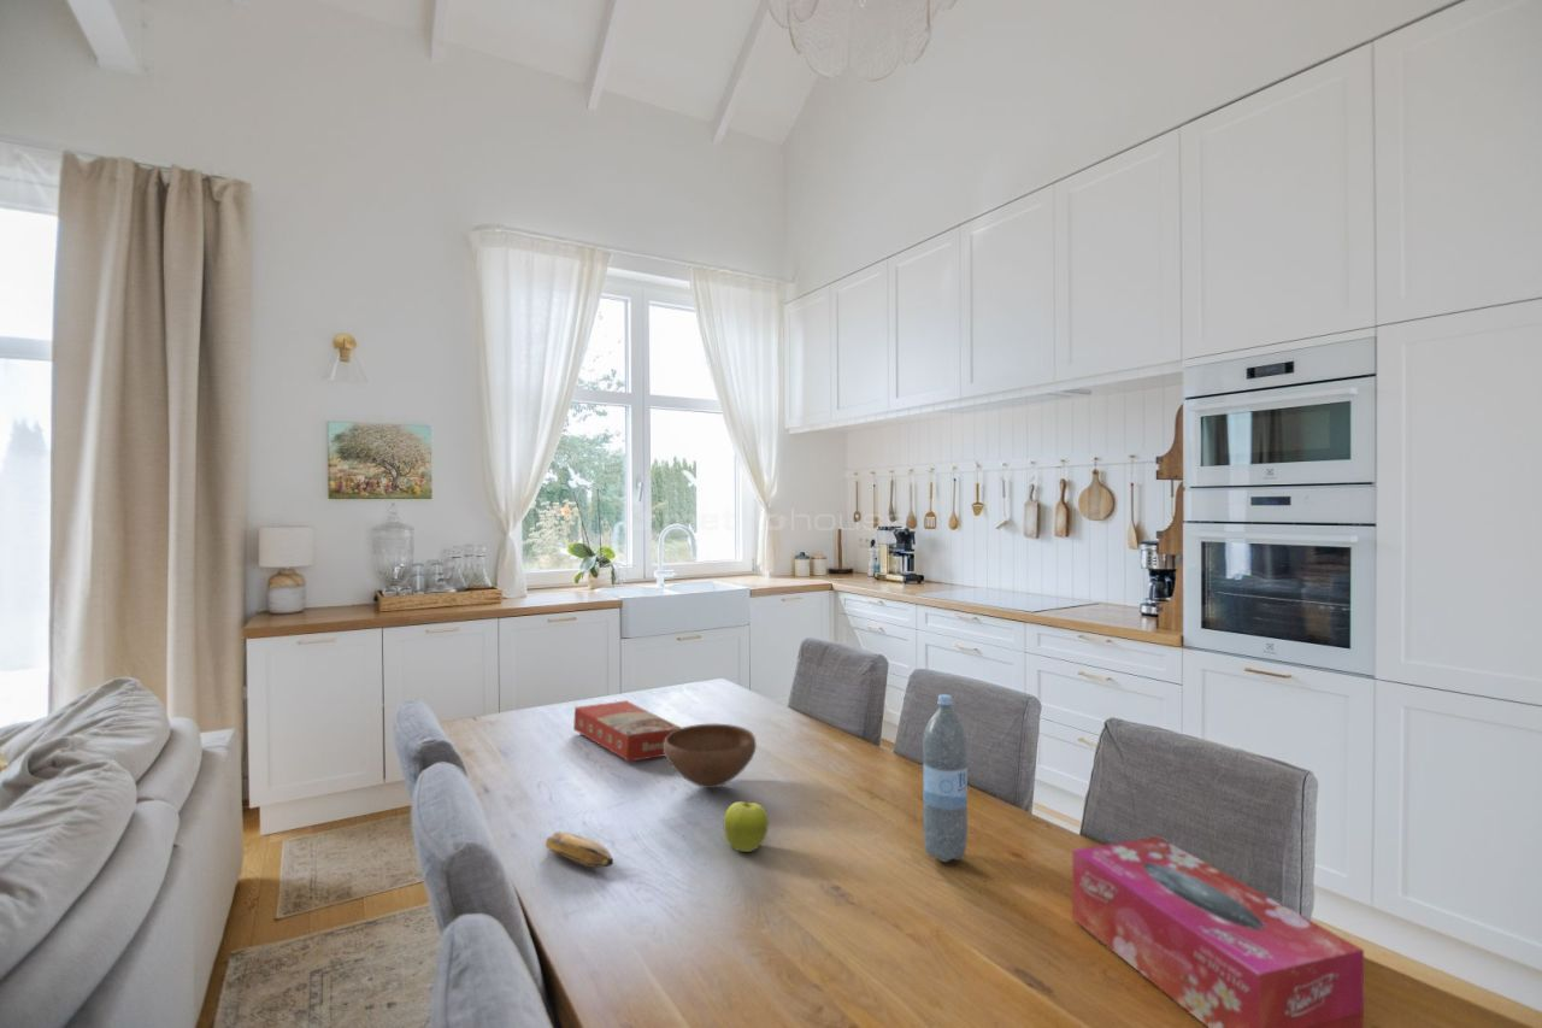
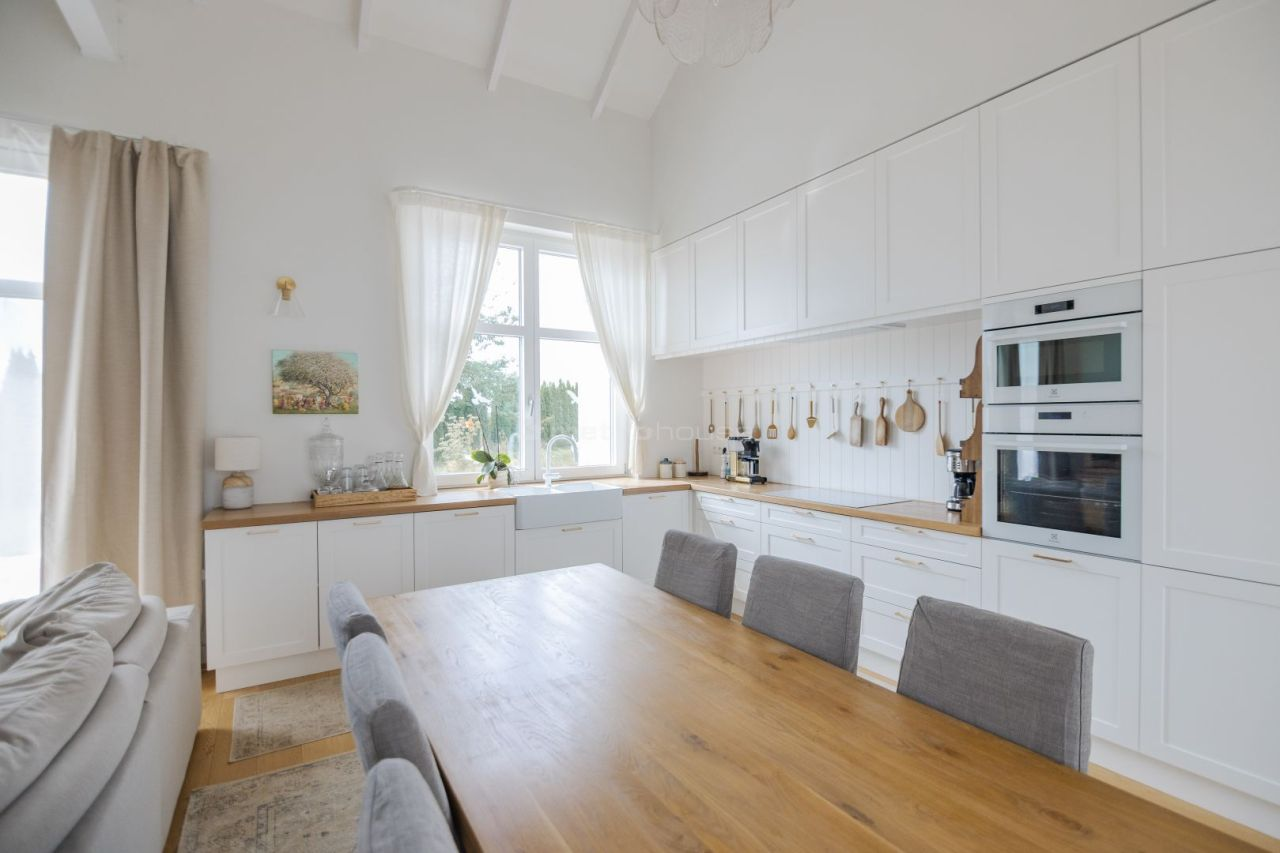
- water bottle (944, 776)
- fruit (746, 824)
- banana (572, 845)
- macaroni box (626, 728)
- bowl (710, 760)
- tissue box (1199, 932)
